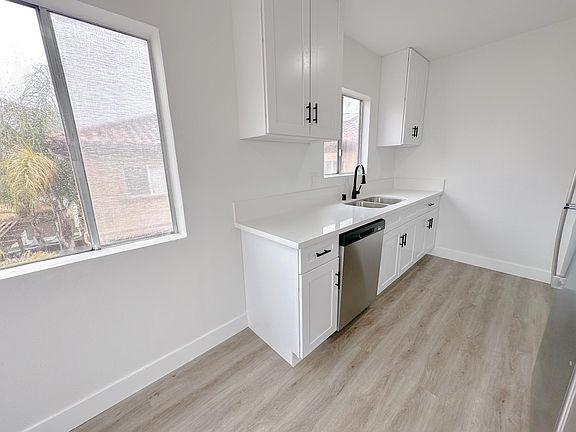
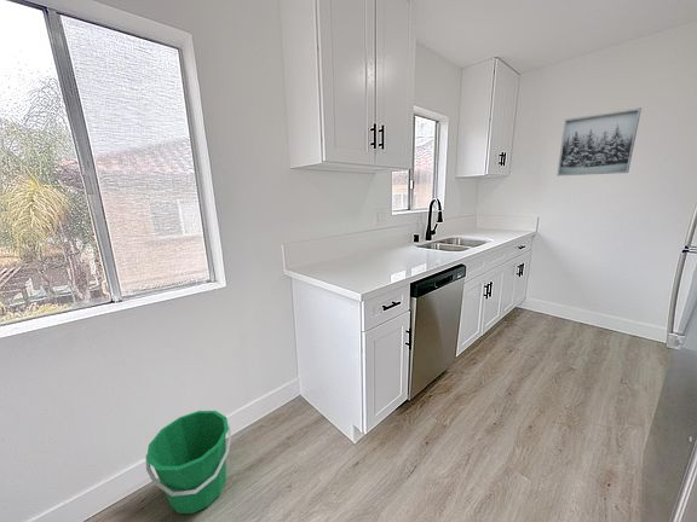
+ bucket (194, 463)
+ wall art (595, 145)
